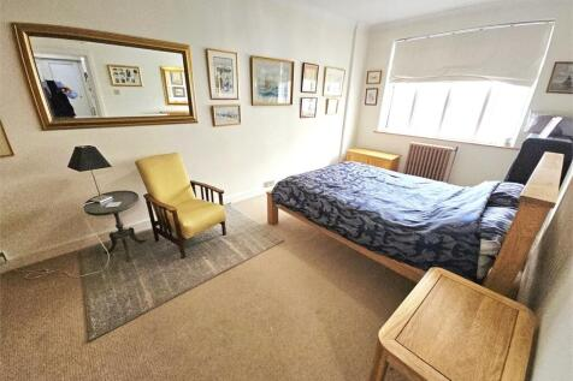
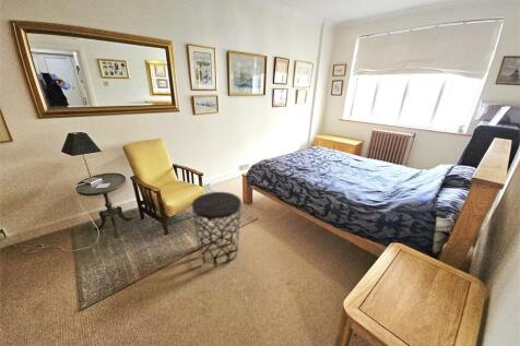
+ side table (217, 229)
